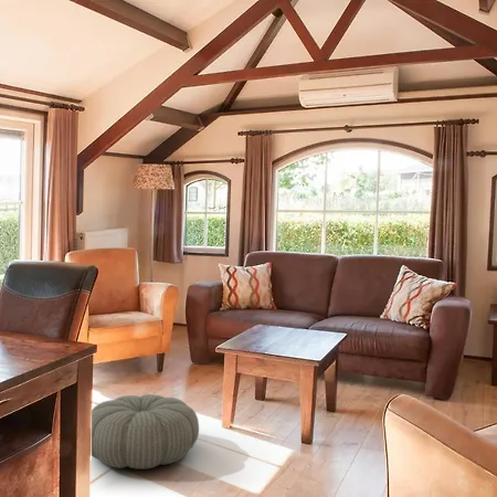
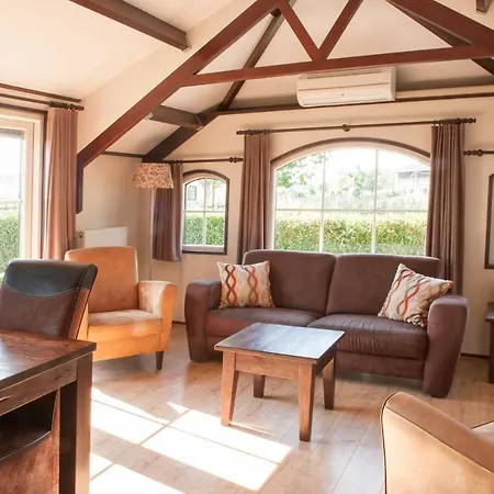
- pouf (141, 429)
